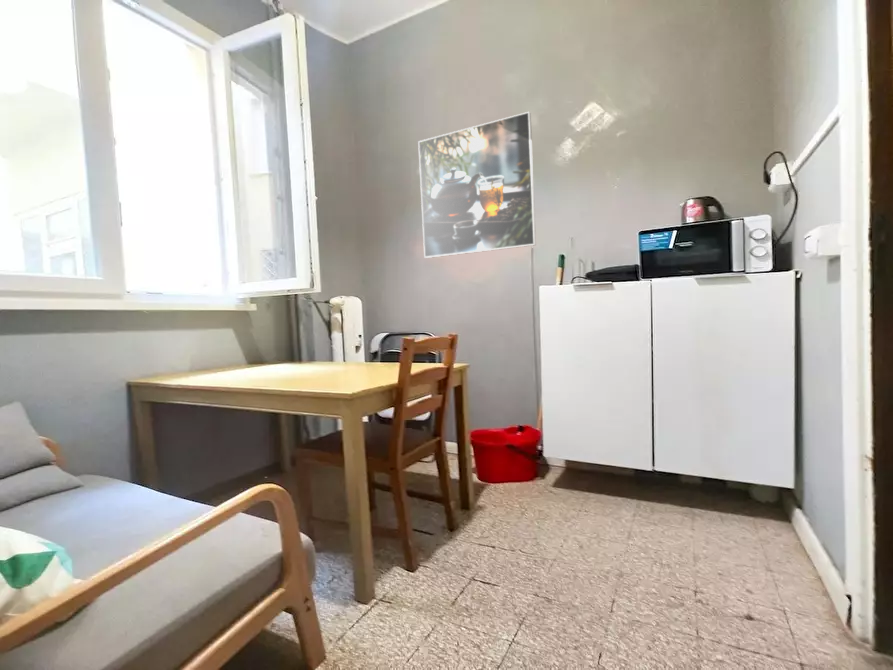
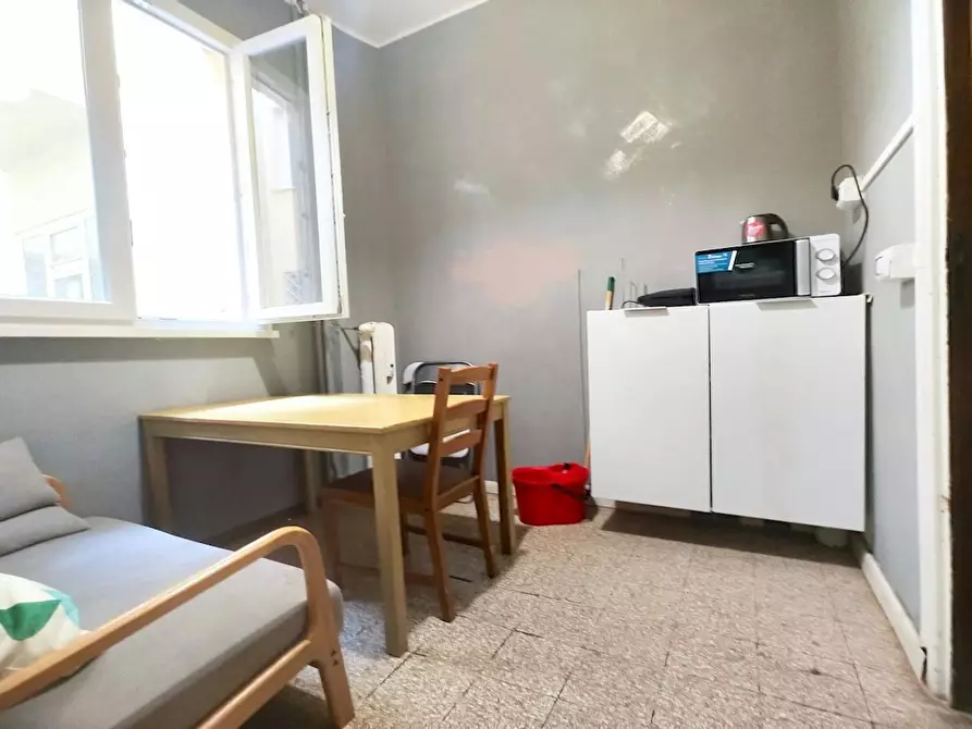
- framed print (473, 190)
